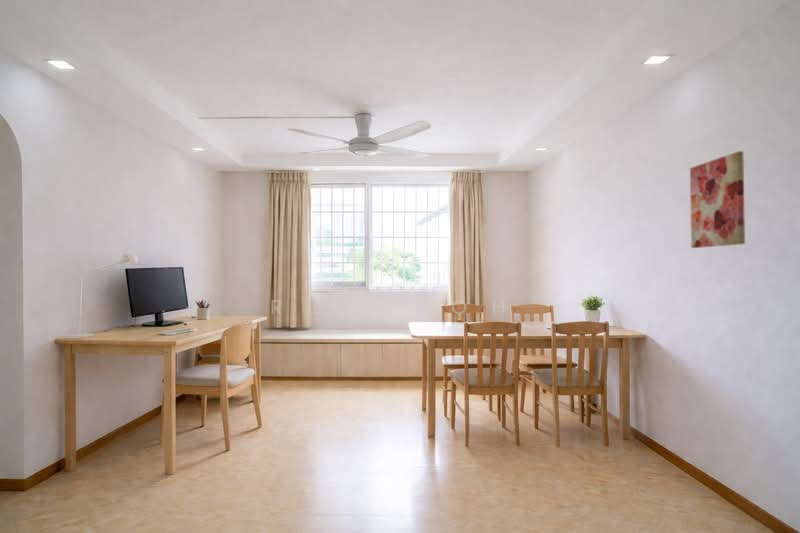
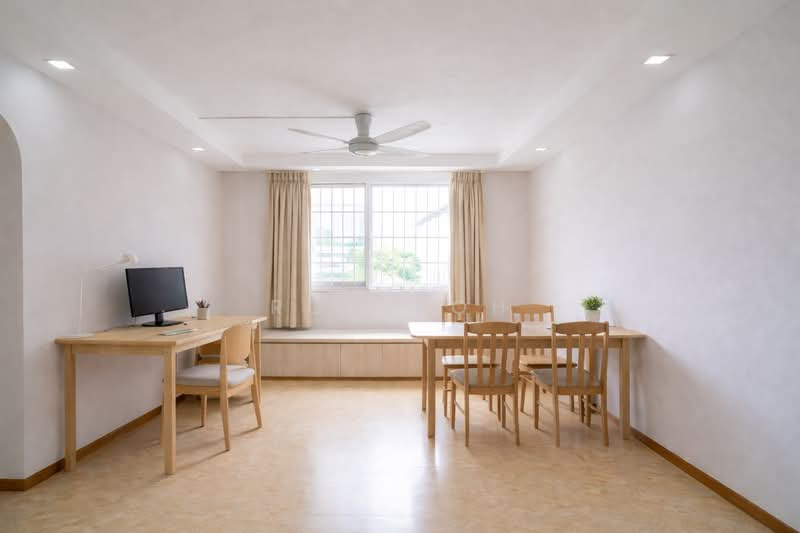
- wall art (715, 203)
